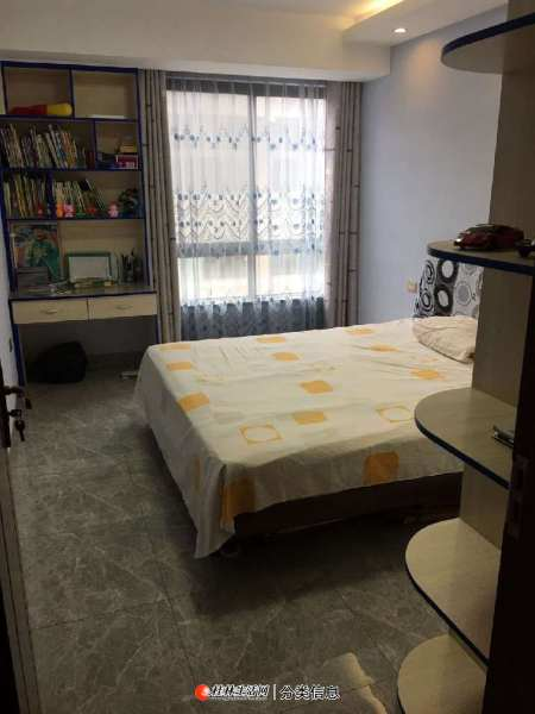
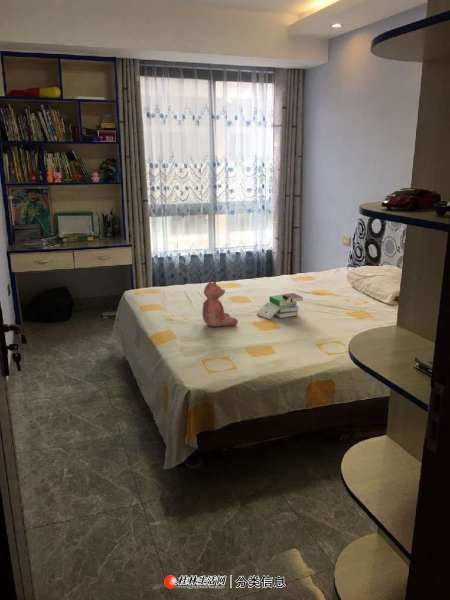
+ book (280, 305)
+ teddy bear (219, 301)
